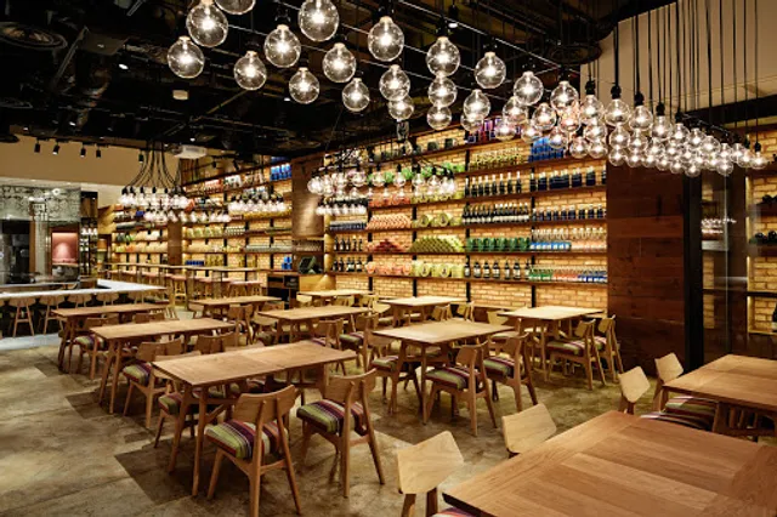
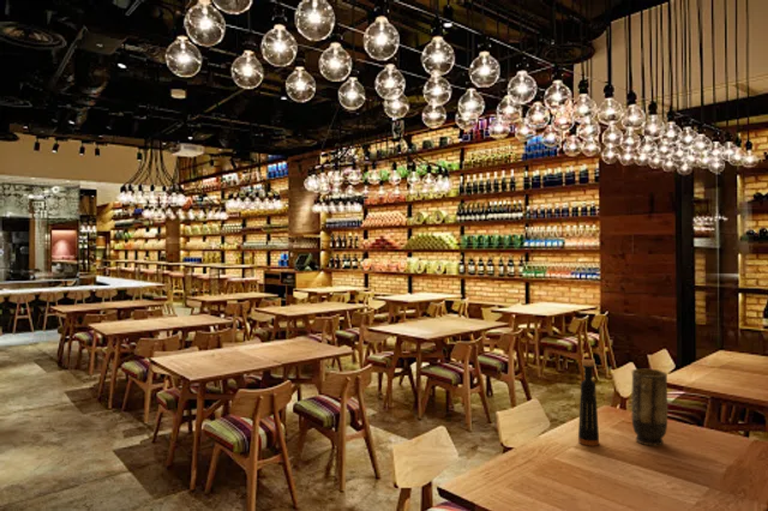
+ vase (649, 407)
+ bottle (588, 401)
